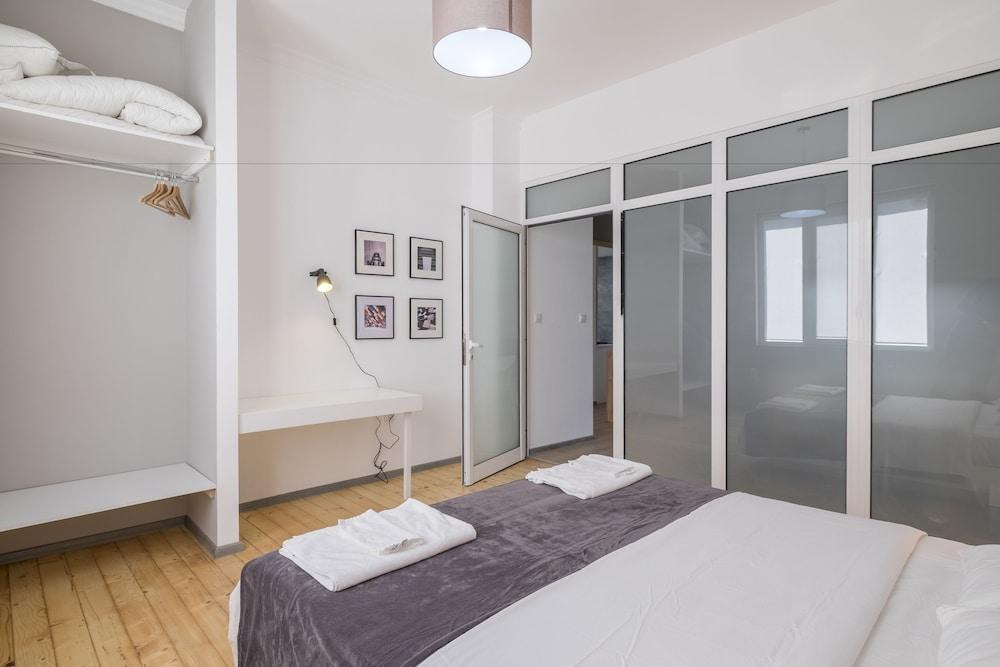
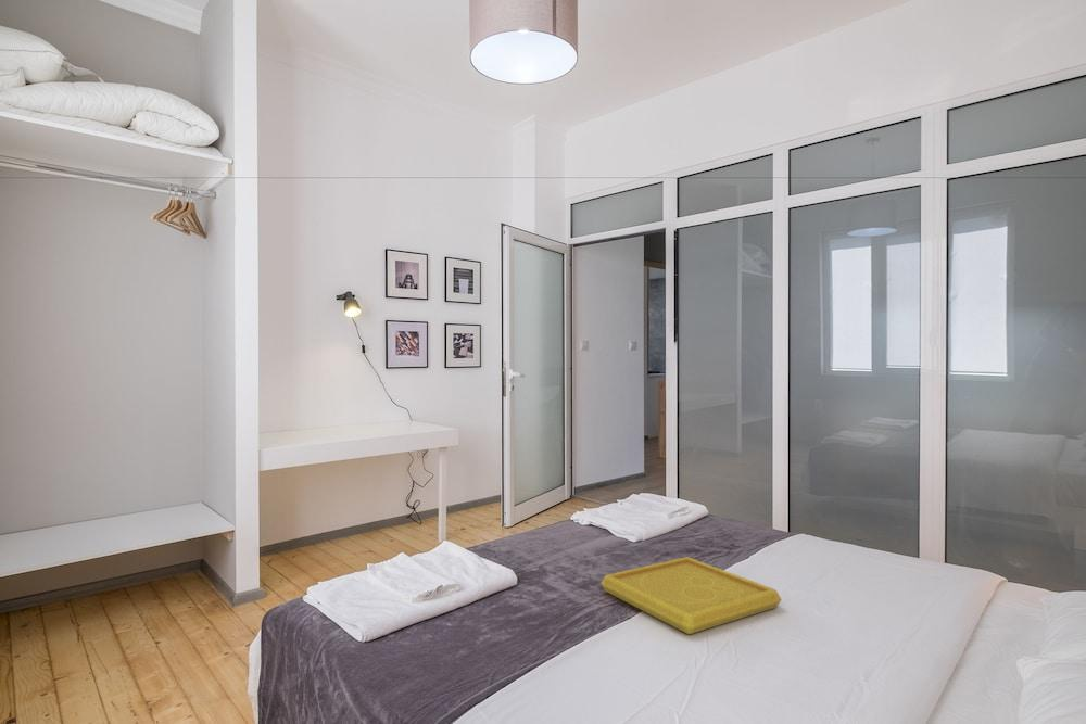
+ serving tray (687, 590)
